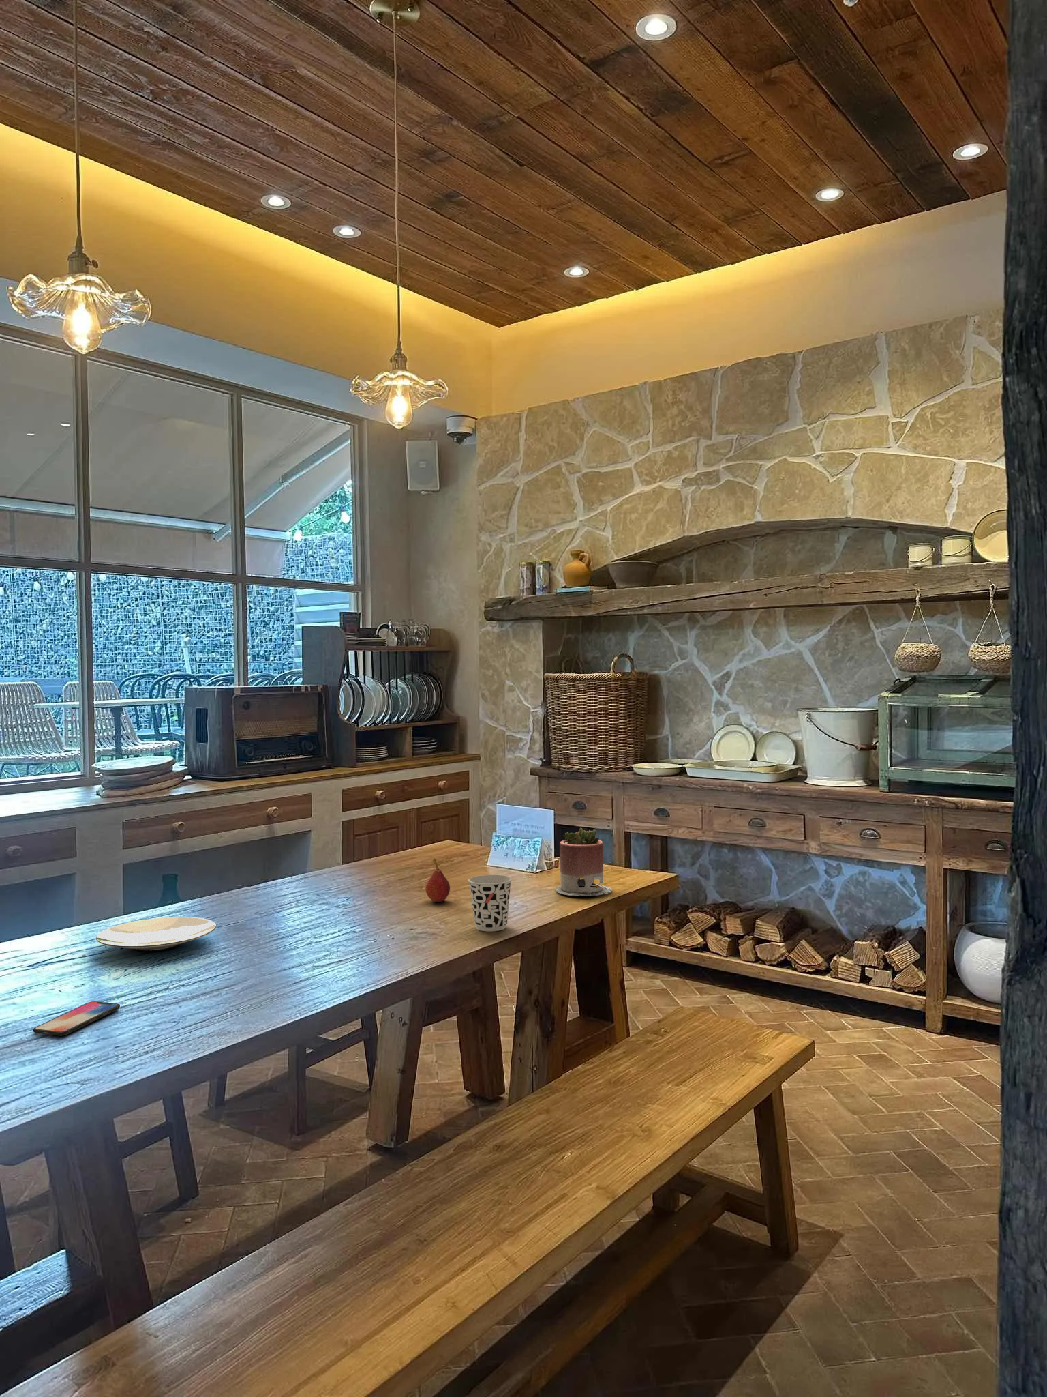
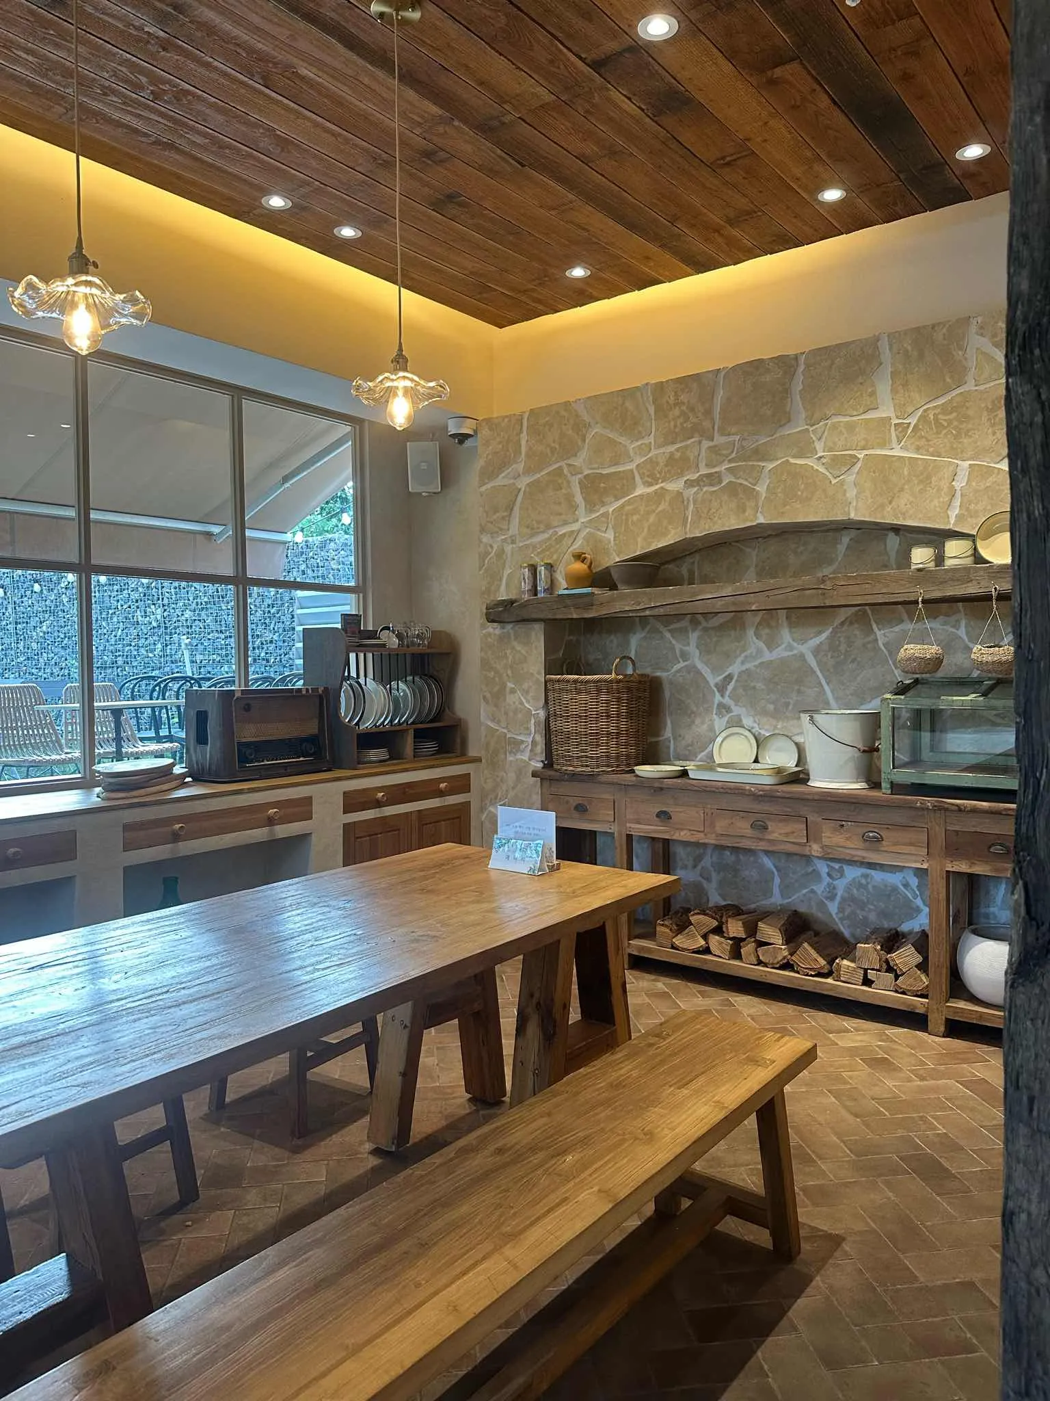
- cup (491, 903)
- fruit (437, 879)
- plate (157, 937)
- succulent planter (583, 859)
- smartphone (78, 1018)
